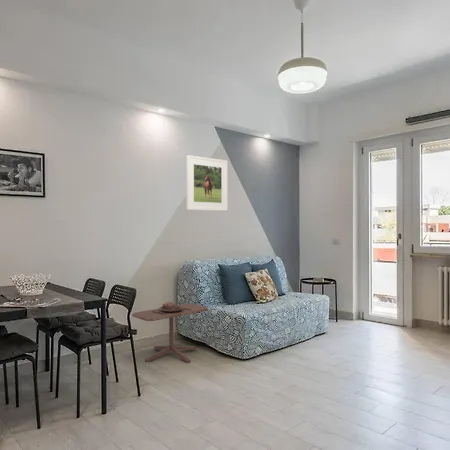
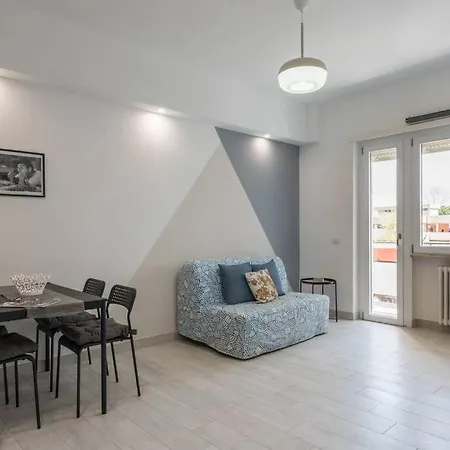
- side table (171, 329)
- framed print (207, 184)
